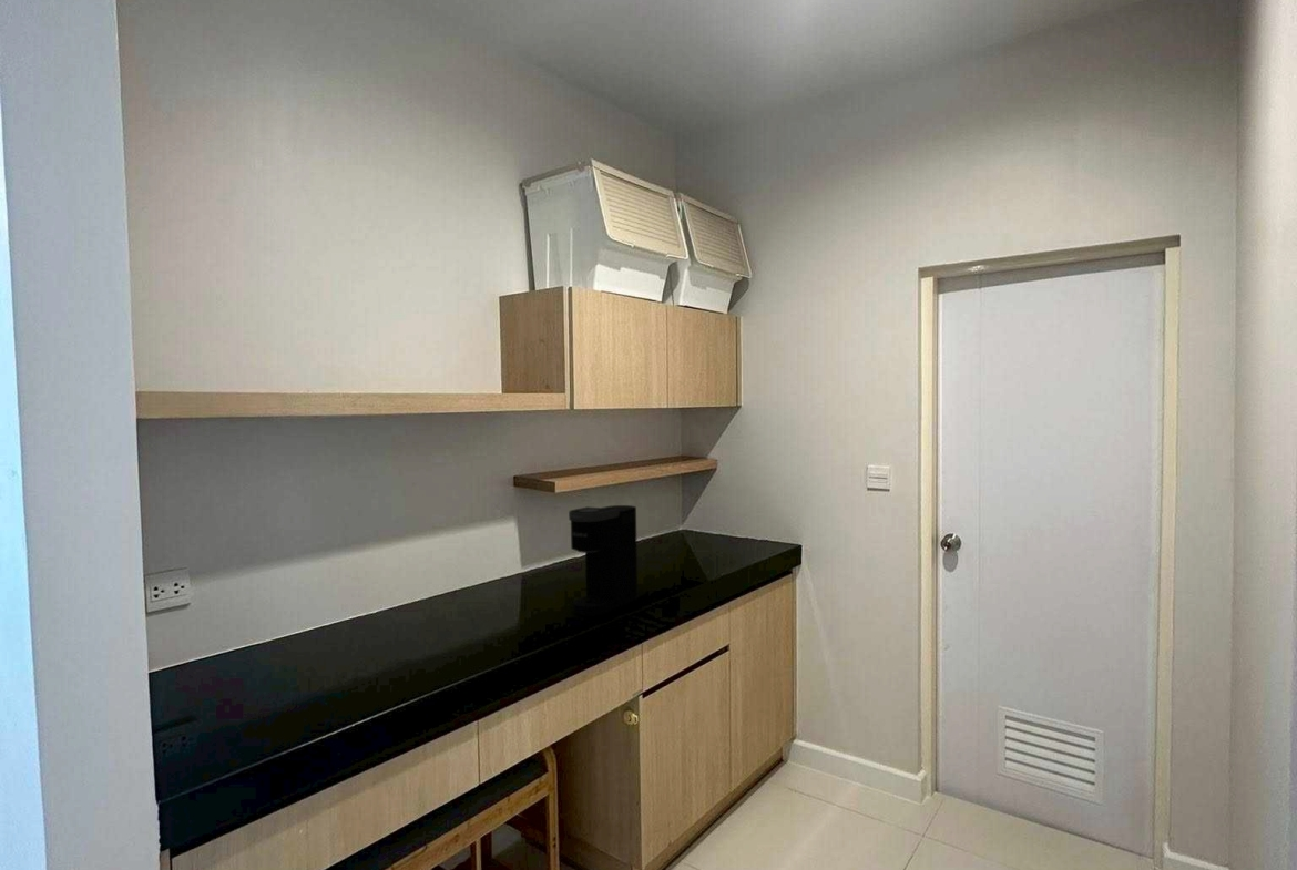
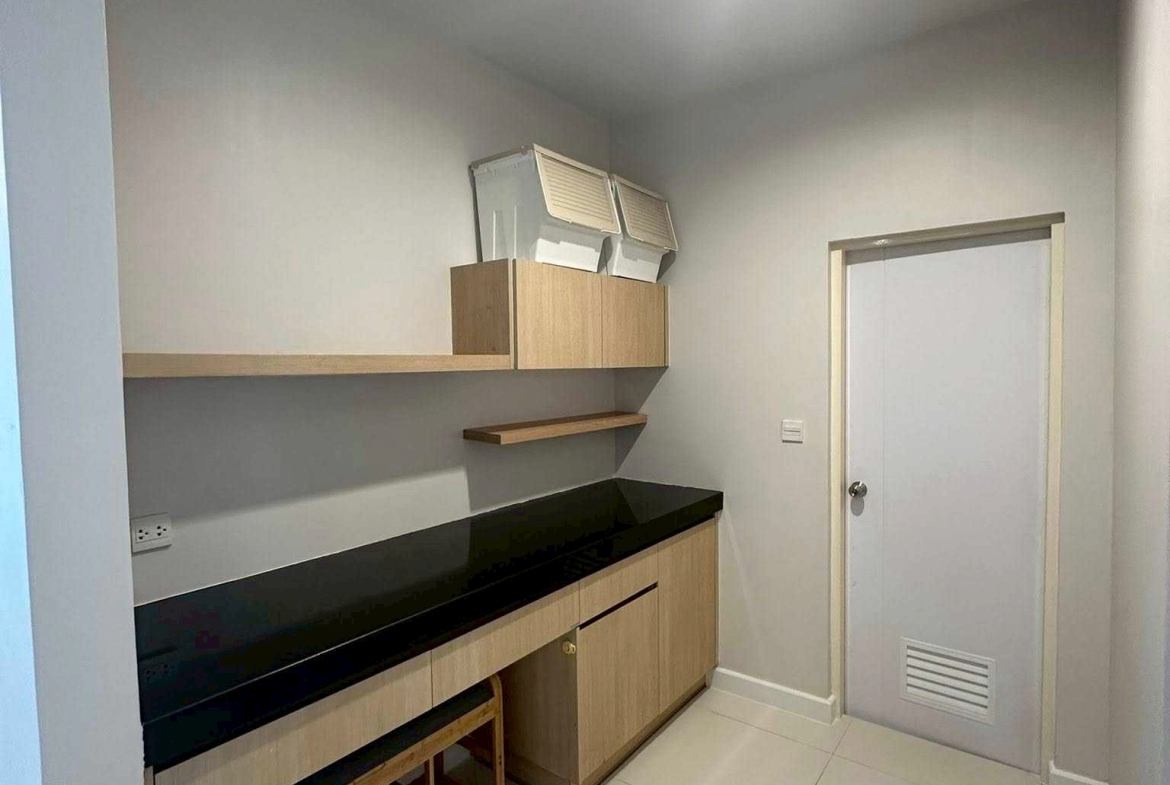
- coffee maker (604, 555)
